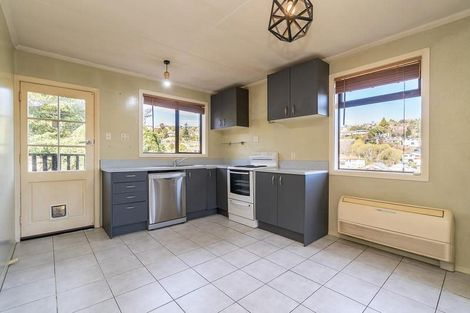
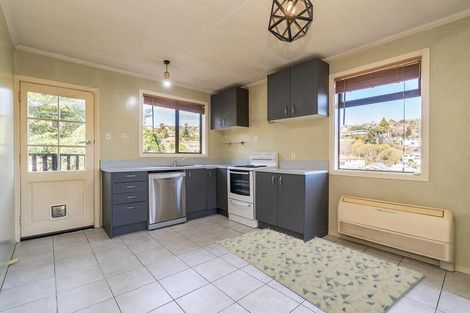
+ rug (303, 255)
